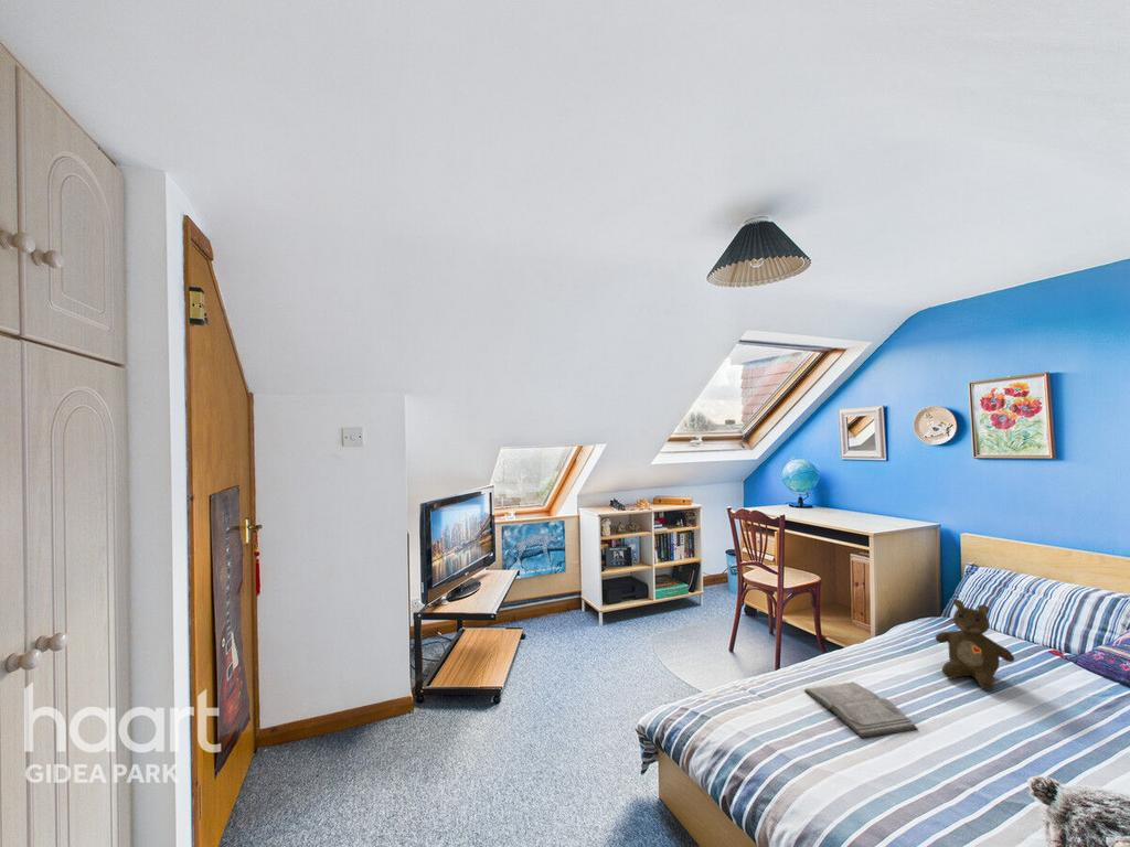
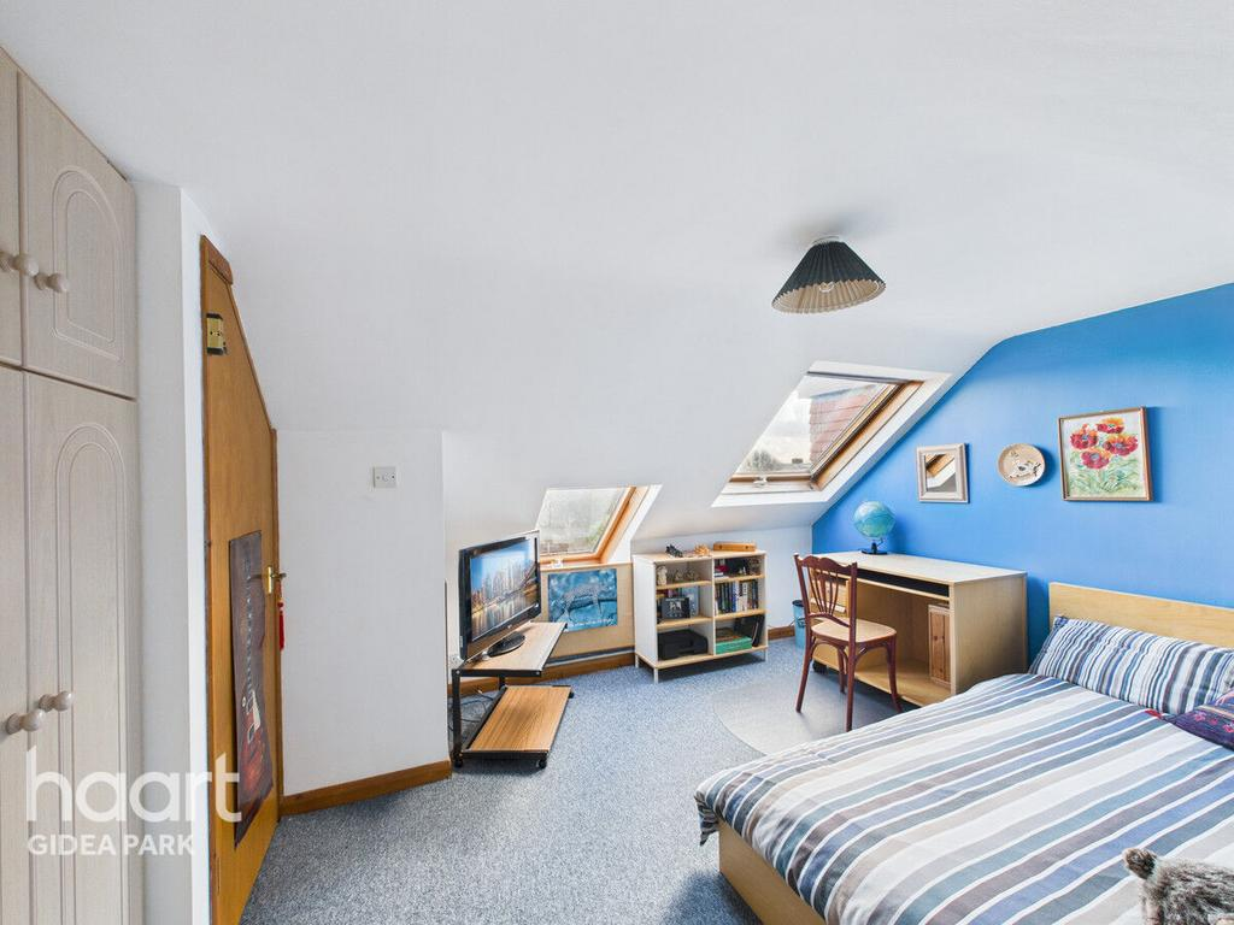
- teddy bear (969, 641)
- diary (856, 704)
